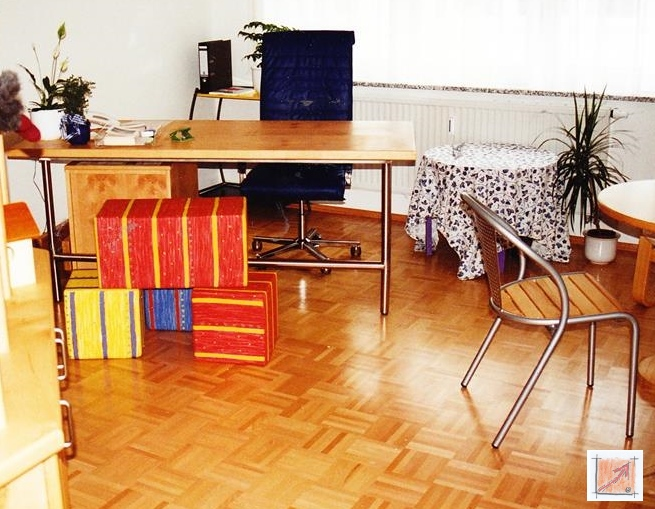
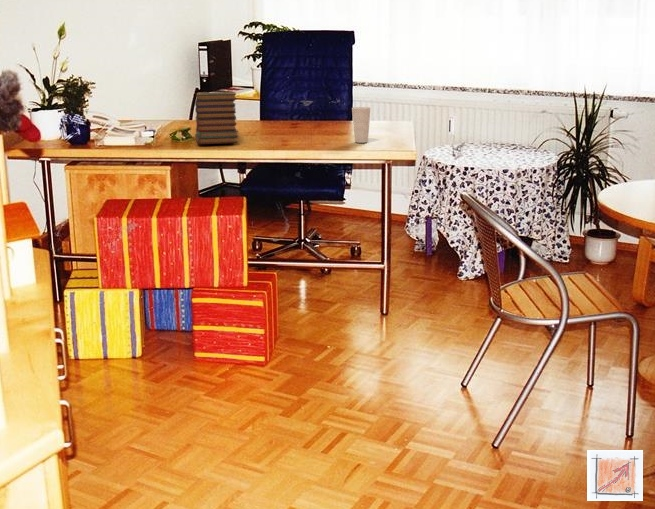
+ cup (361, 124)
+ book stack (216, 117)
